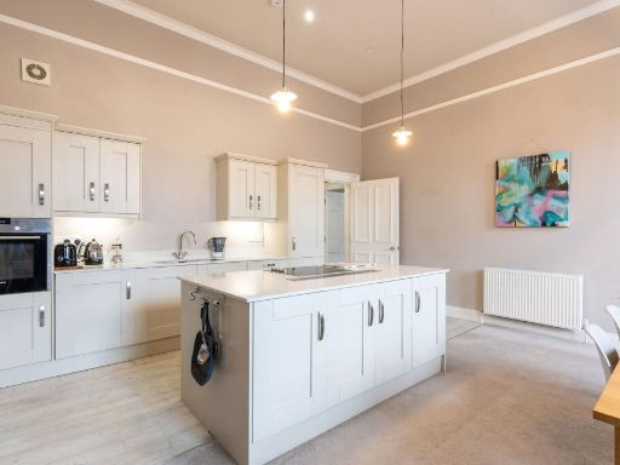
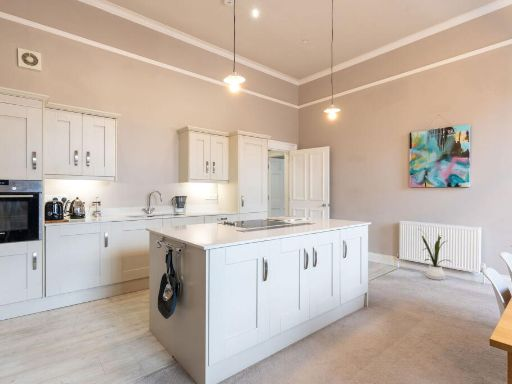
+ house plant (433, 254)
